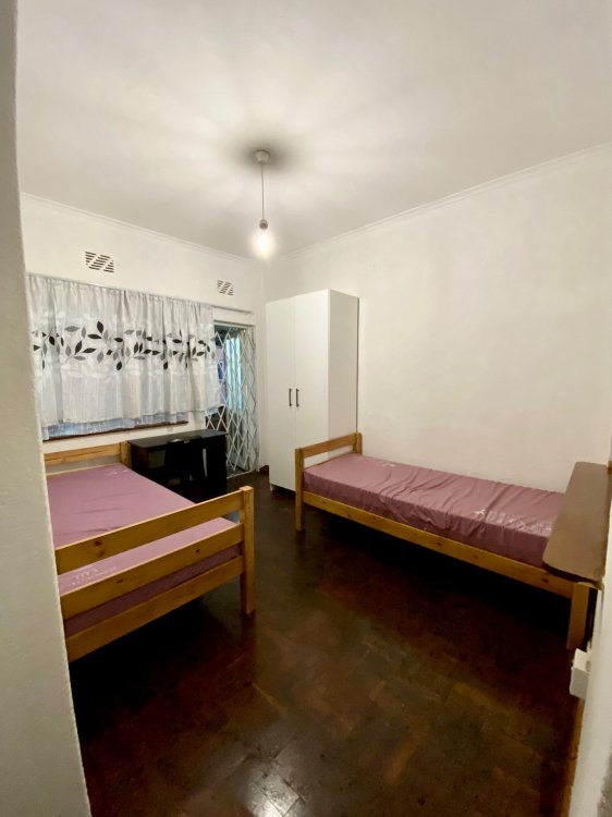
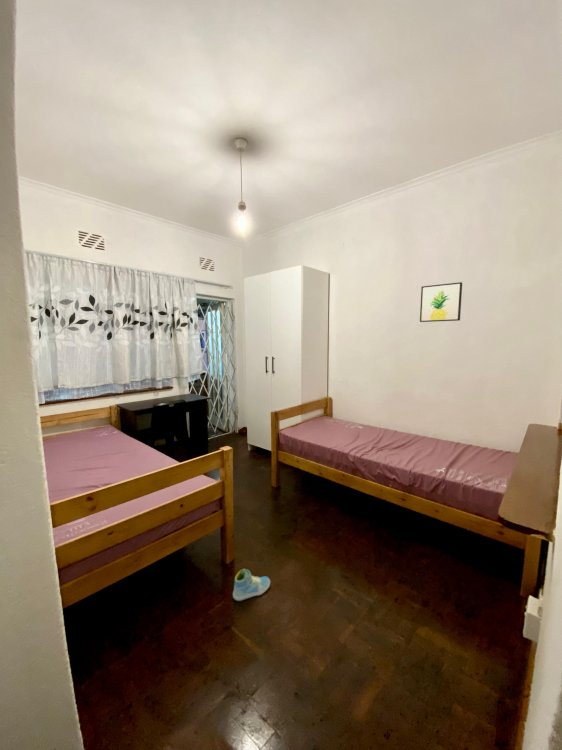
+ sneaker (252, 580)
+ wall art (440, 303)
